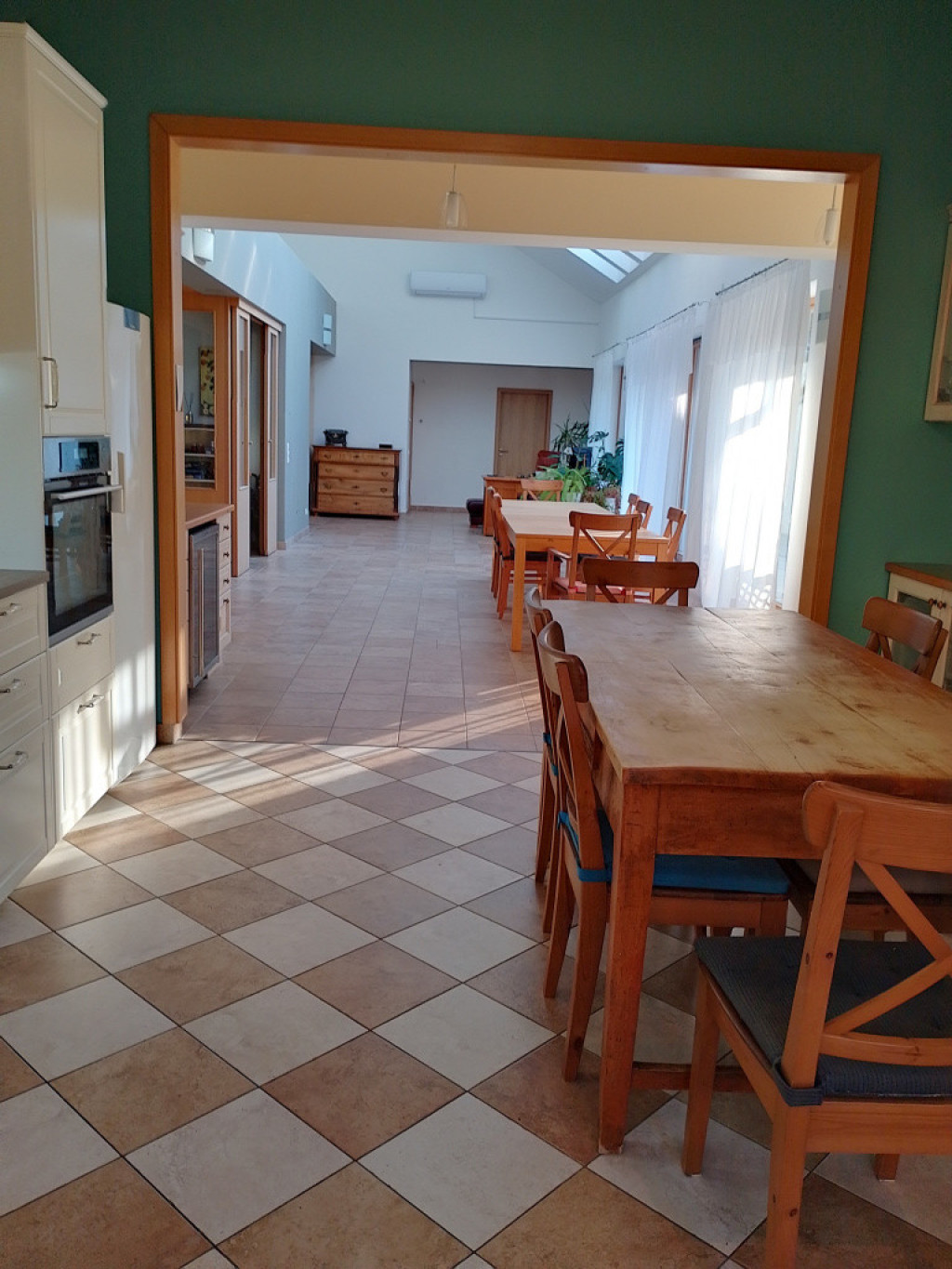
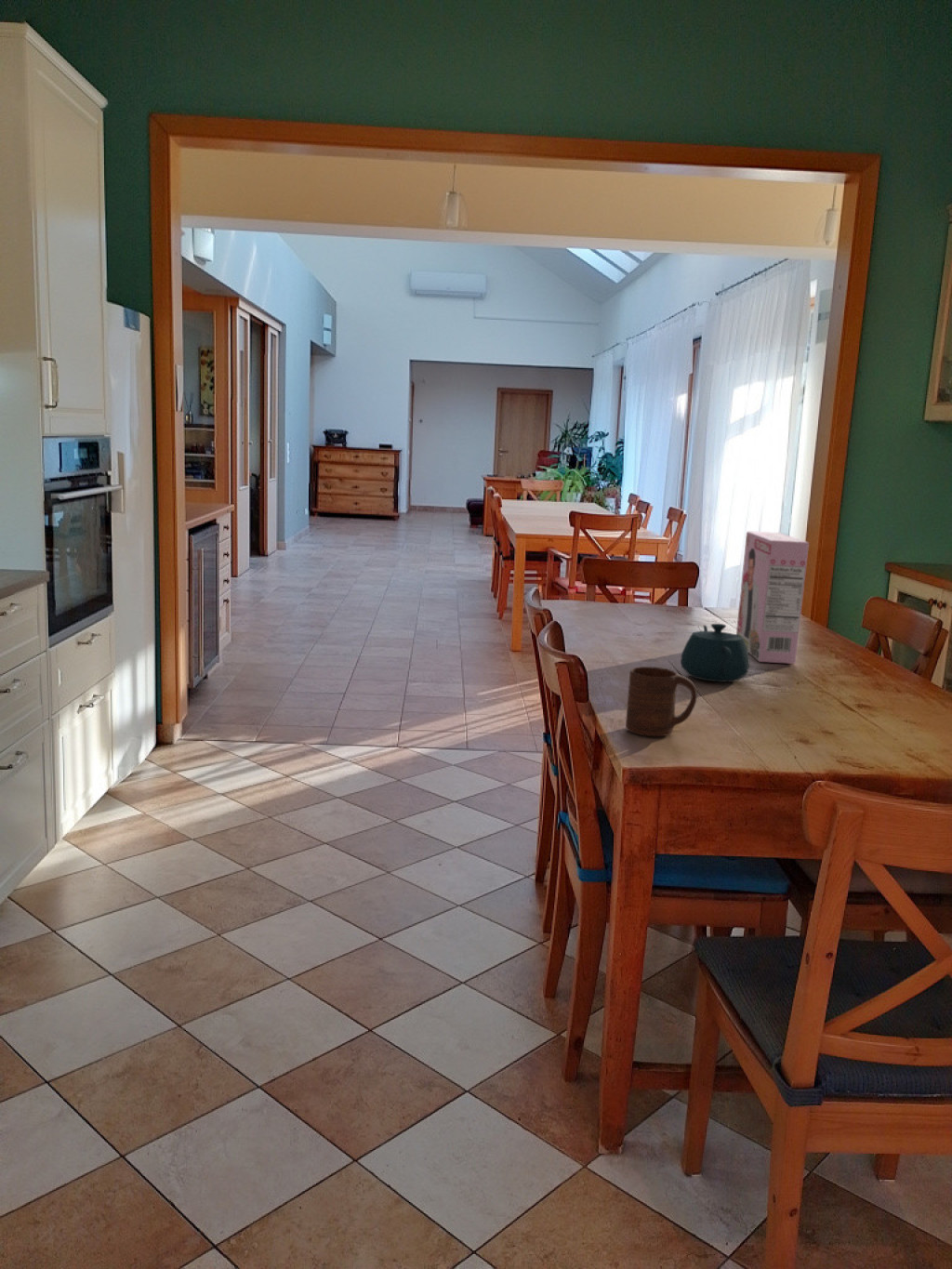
+ cup (658, 701)
+ teapot (715, 650)
+ cereal box (770, 594)
